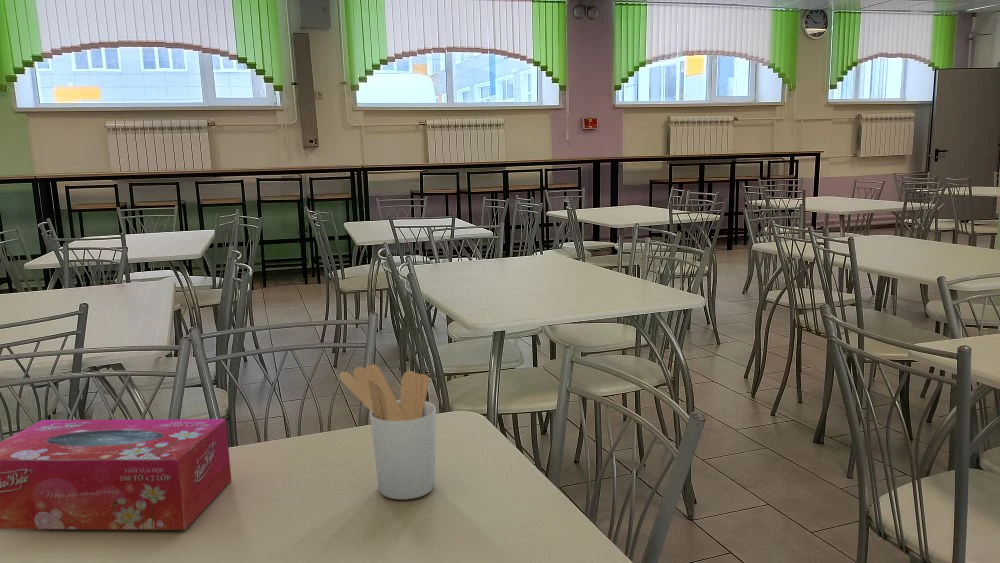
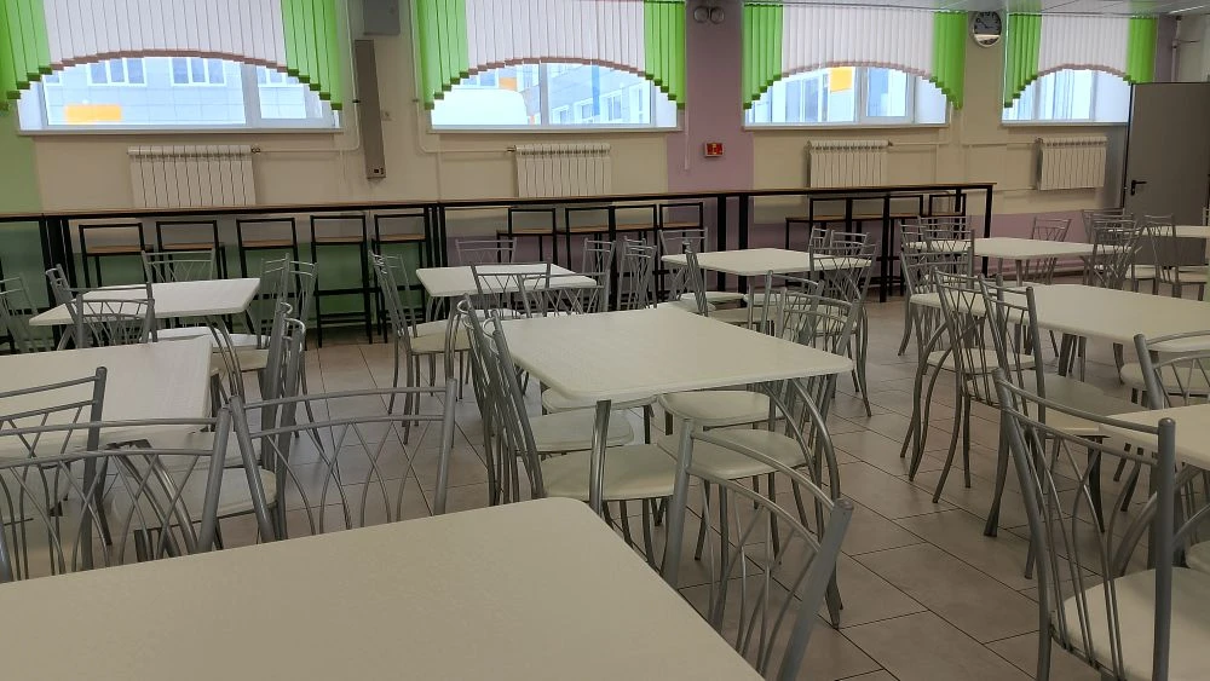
- tissue box (108, 471)
- utensil holder (390, 426)
